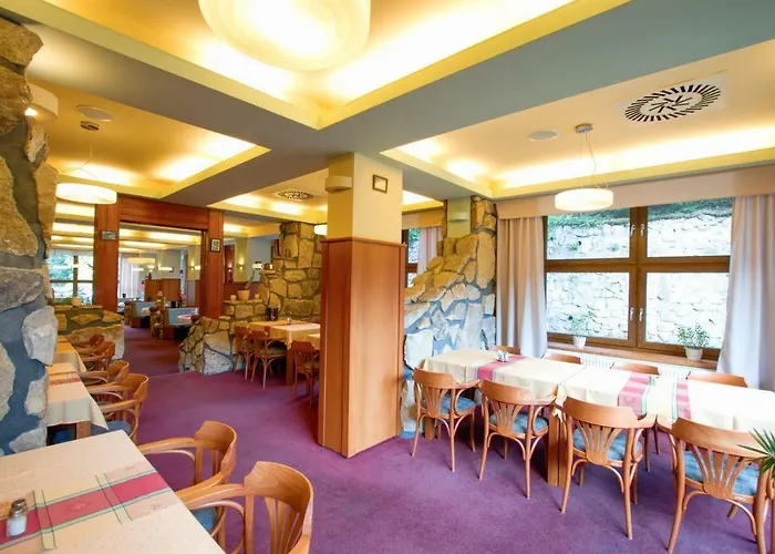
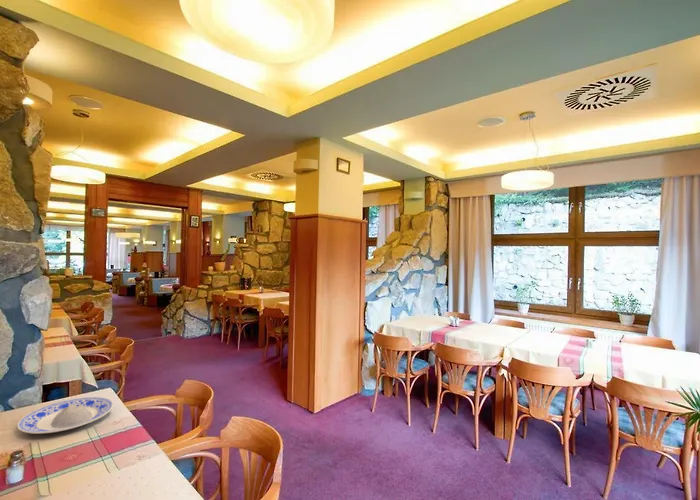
+ plate (68, 412)
